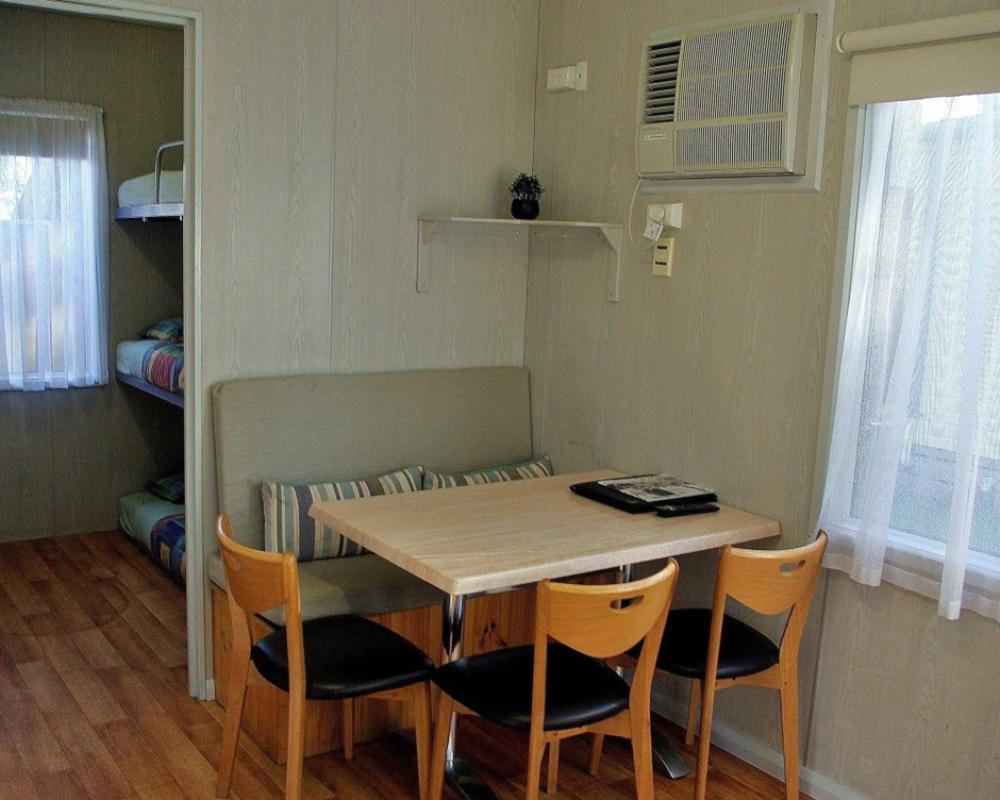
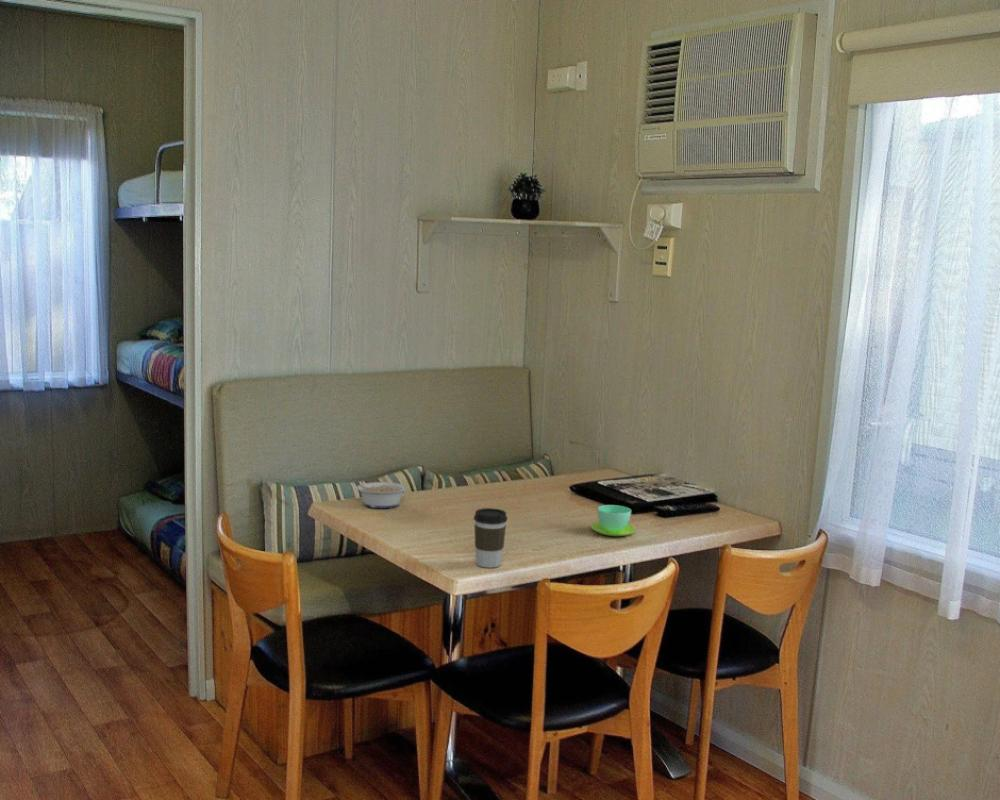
+ legume (379, 494)
+ cup (614, 520)
+ coffee cup (489, 538)
